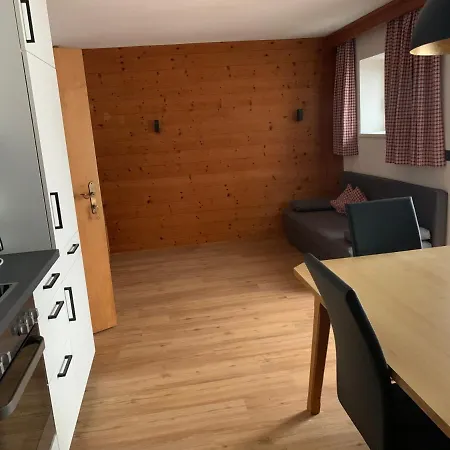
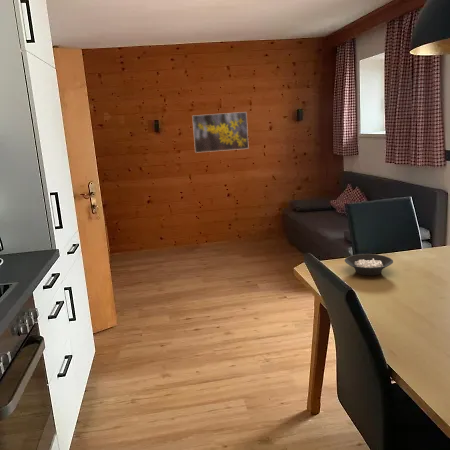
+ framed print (220, 132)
+ cereal bowl (368, 266)
